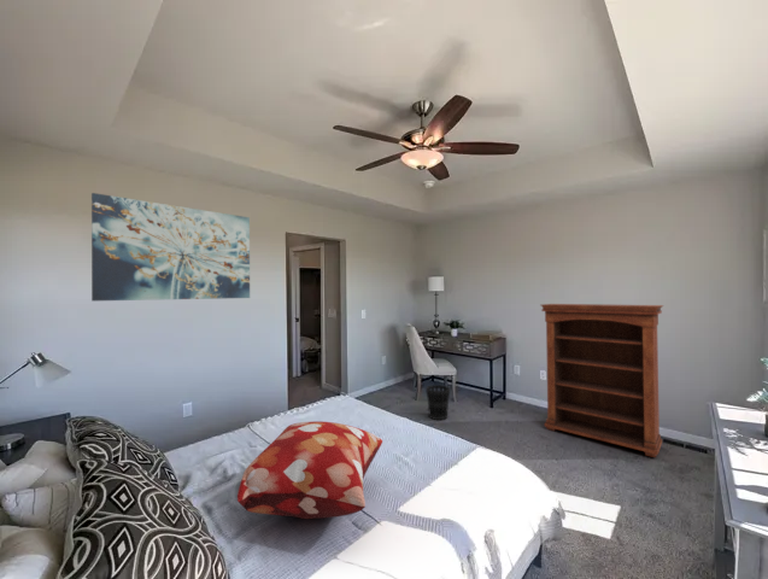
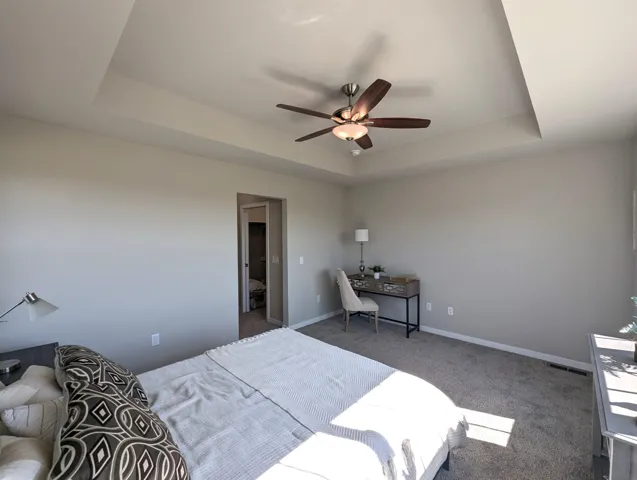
- bookshelf (598, 370)
- decorative pillow (319, 466)
- wastebasket (438, 402)
- wall art (181, 252)
